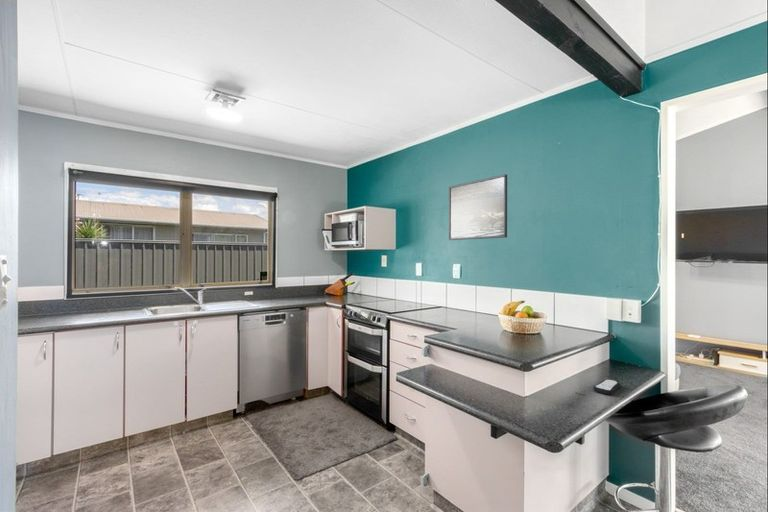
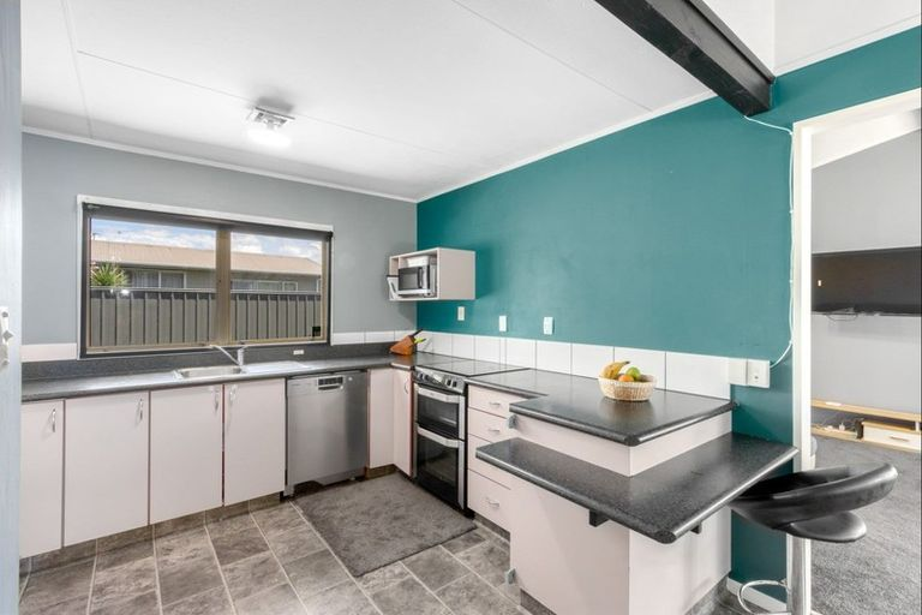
- remote control (607, 386)
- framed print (475, 210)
